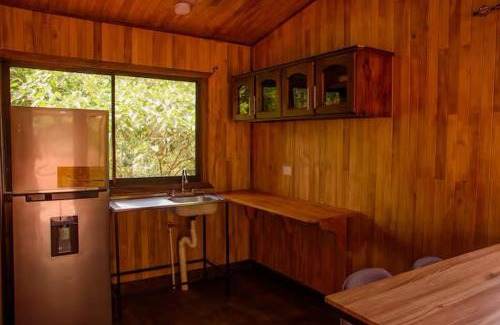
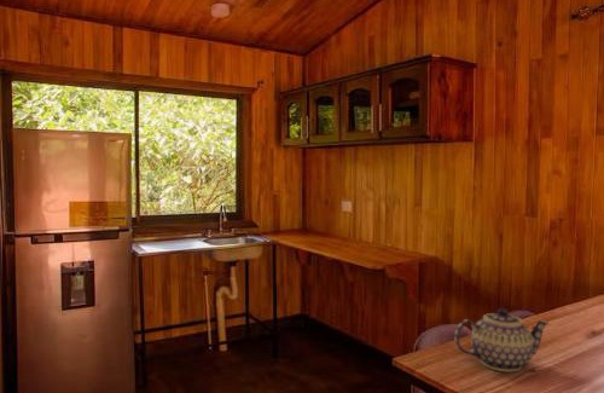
+ teapot (501, 336)
